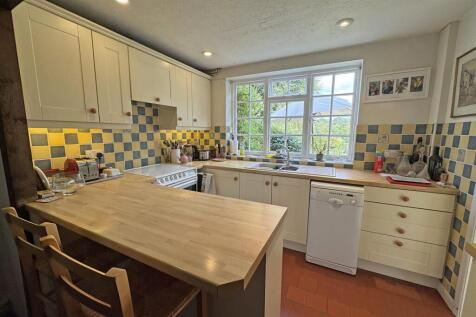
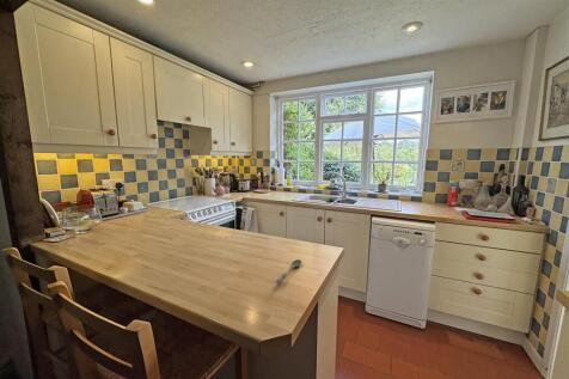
+ soupspoon (289, 269)
